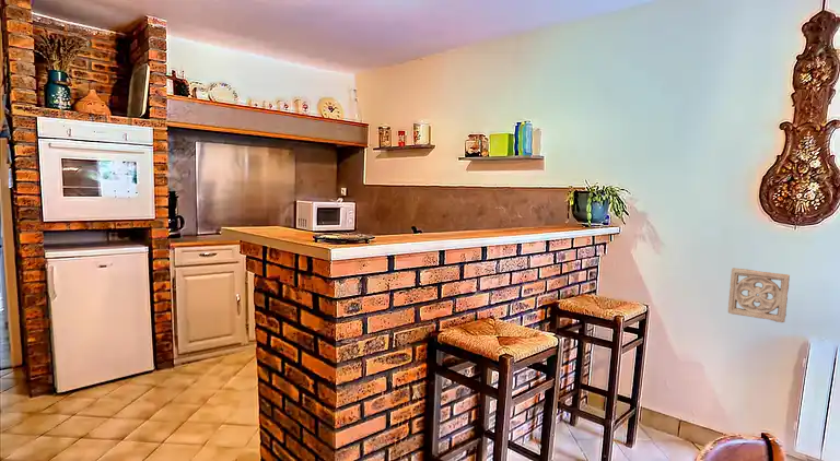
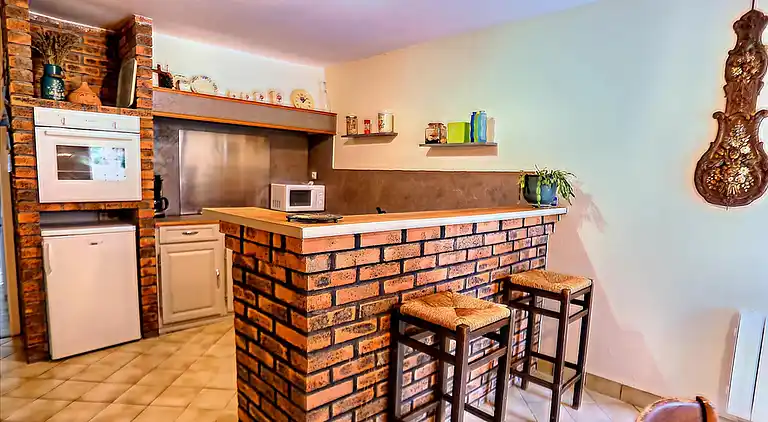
- wall ornament (758, 295)
